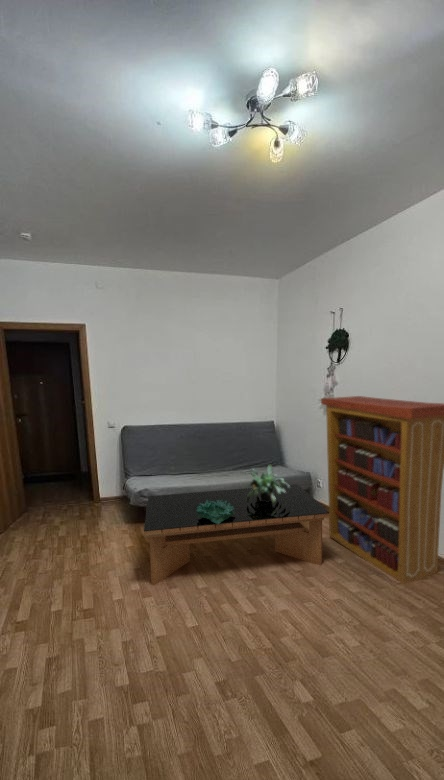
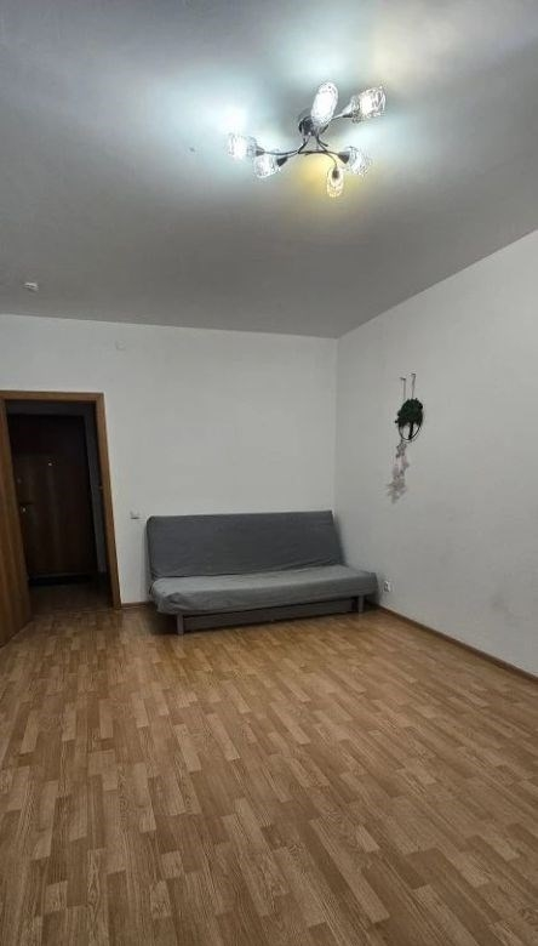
- decorative bowl (216, 510)
- coffee table (233, 530)
- potted plant (267, 483)
- bookcase (379, 478)
